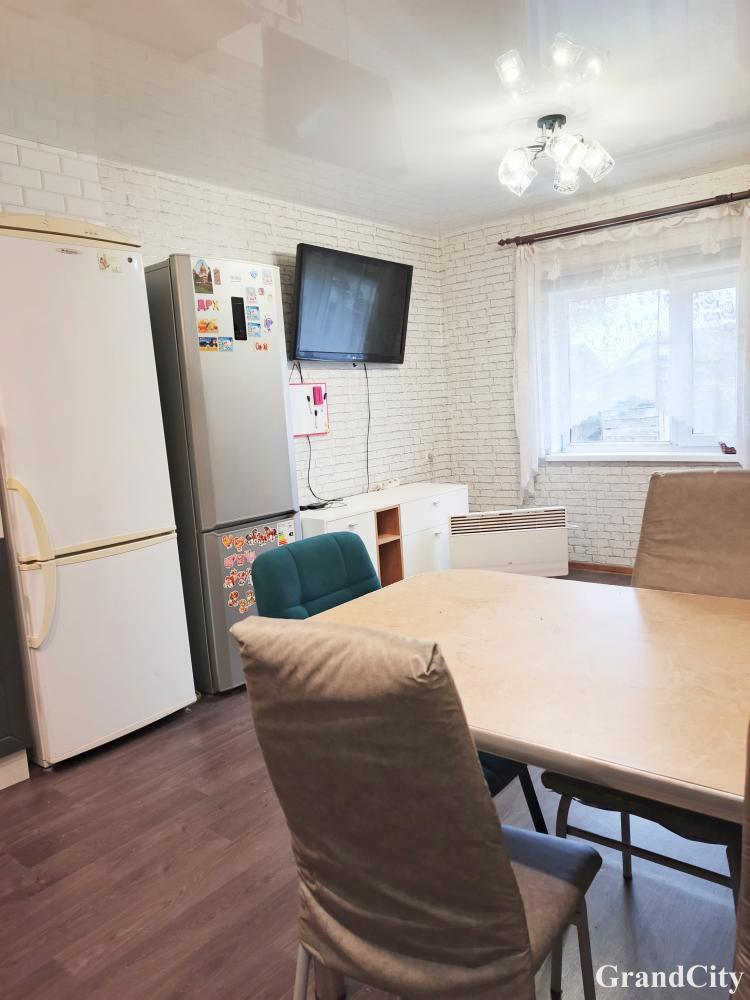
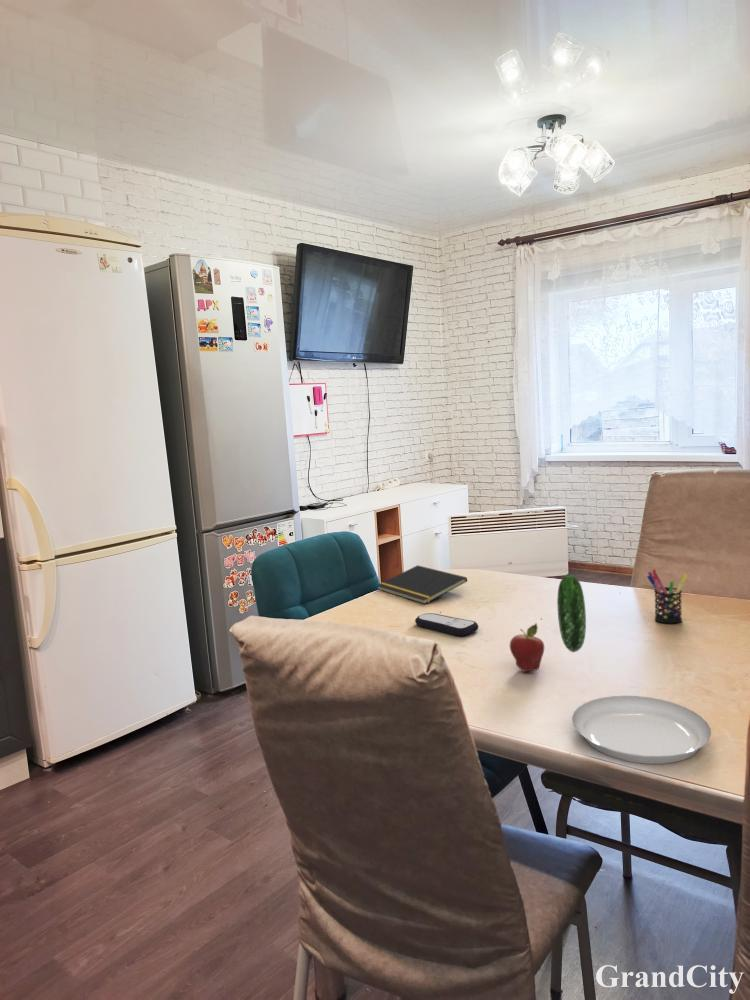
+ plate (637, 696)
+ pen holder (667, 595)
+ remote control (445, 623)
+ notepad (420, 583)
+ fruit (527, 645)
